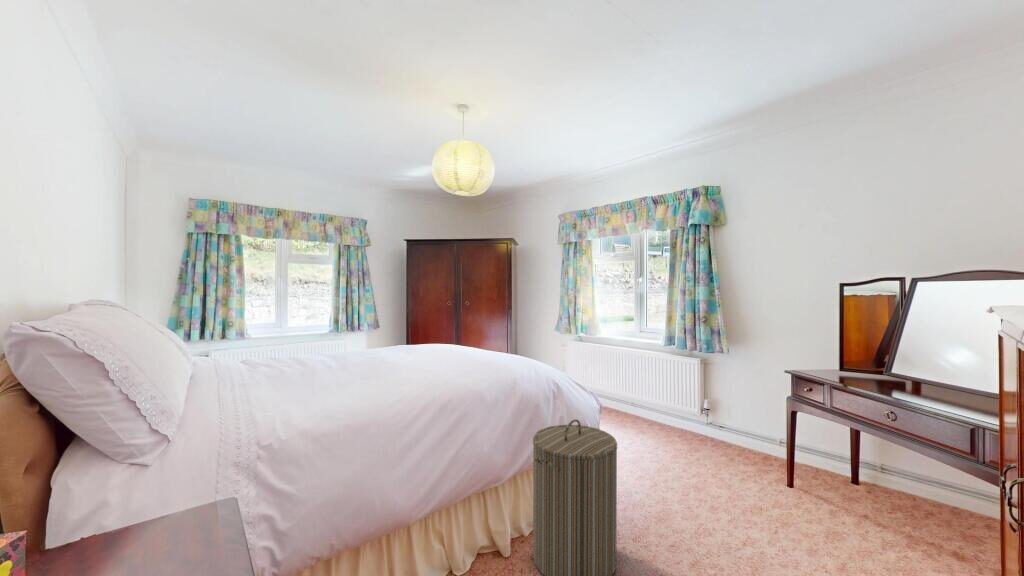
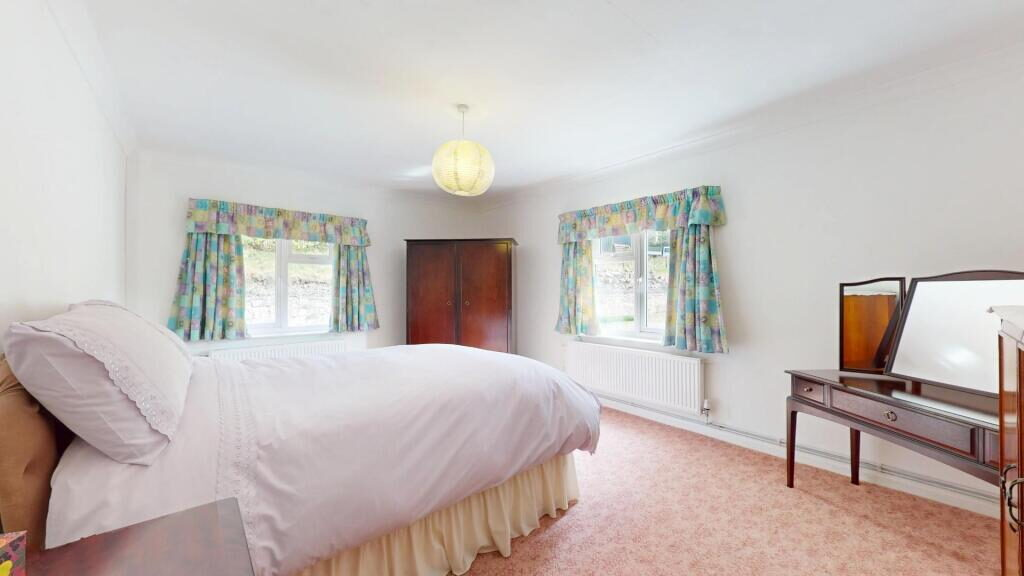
- laundry hamper (574, 489)
